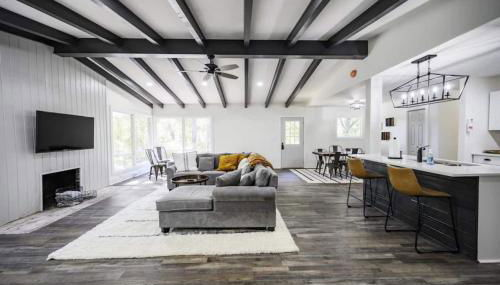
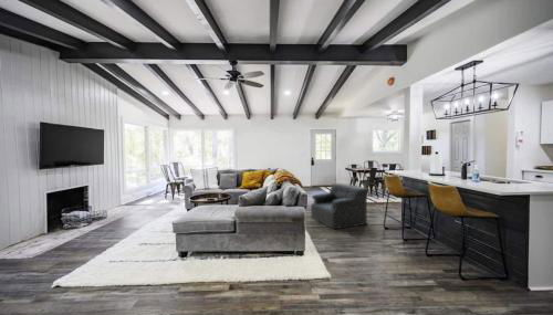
+ armchair (337, 202)
